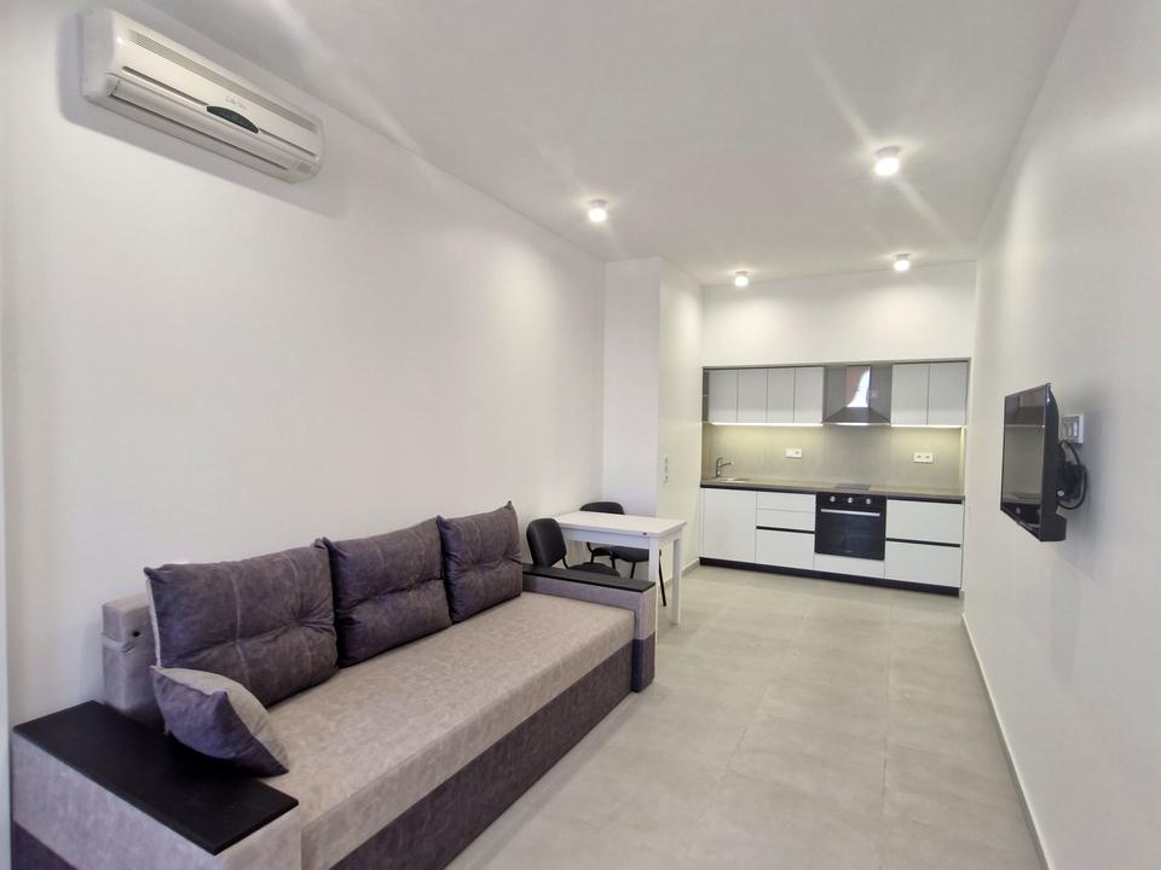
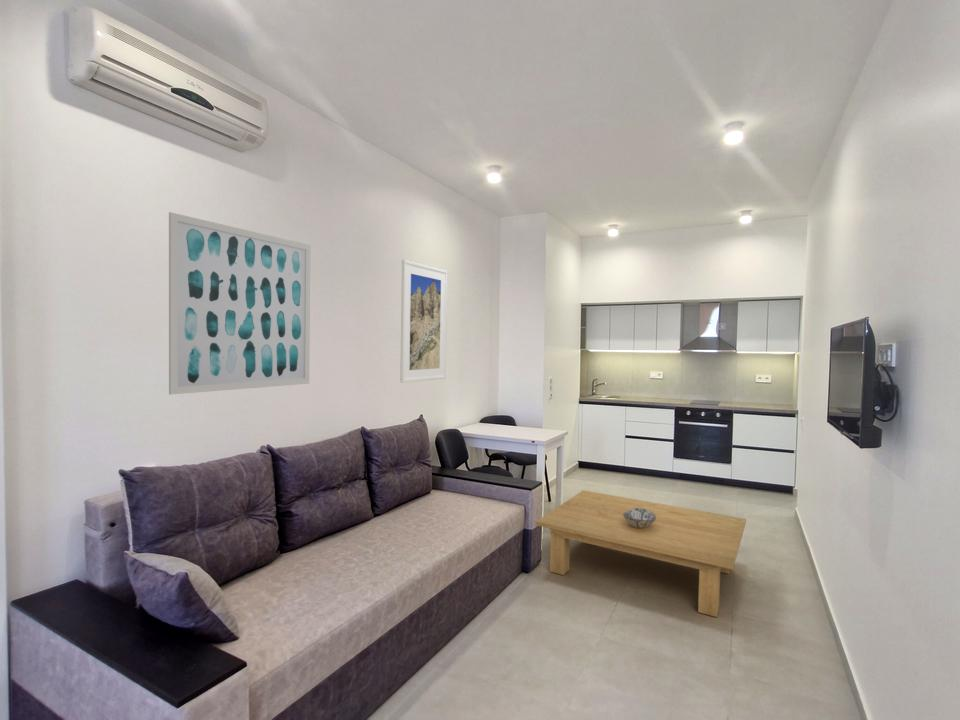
+ coffee table (642, 545)
+ wall art (248, 310)
+ decorative bowl (639, 519)
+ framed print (425, 323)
